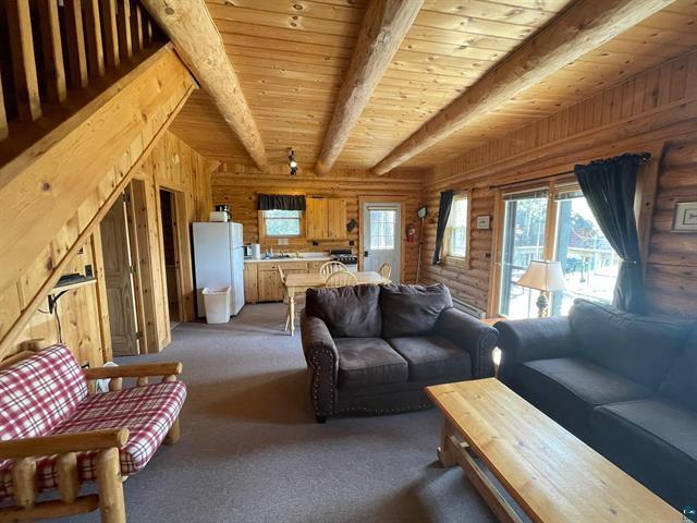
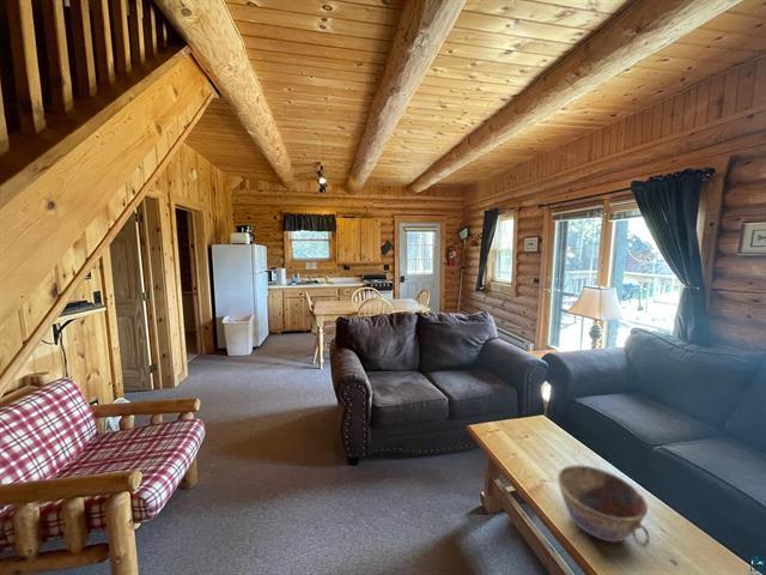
+ bowl (597, 507)
